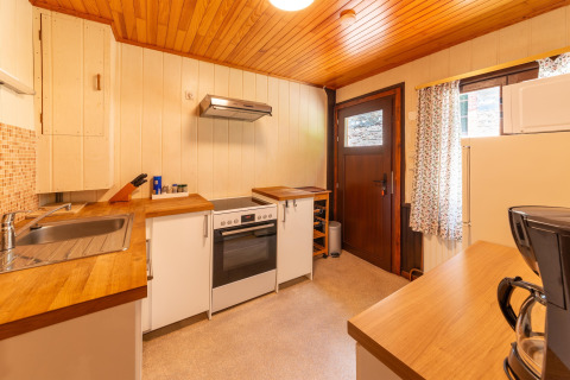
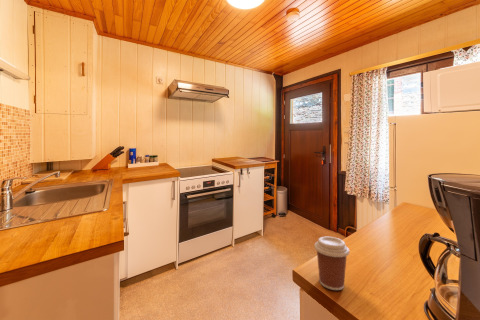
+ coffee cup (331, 261)
